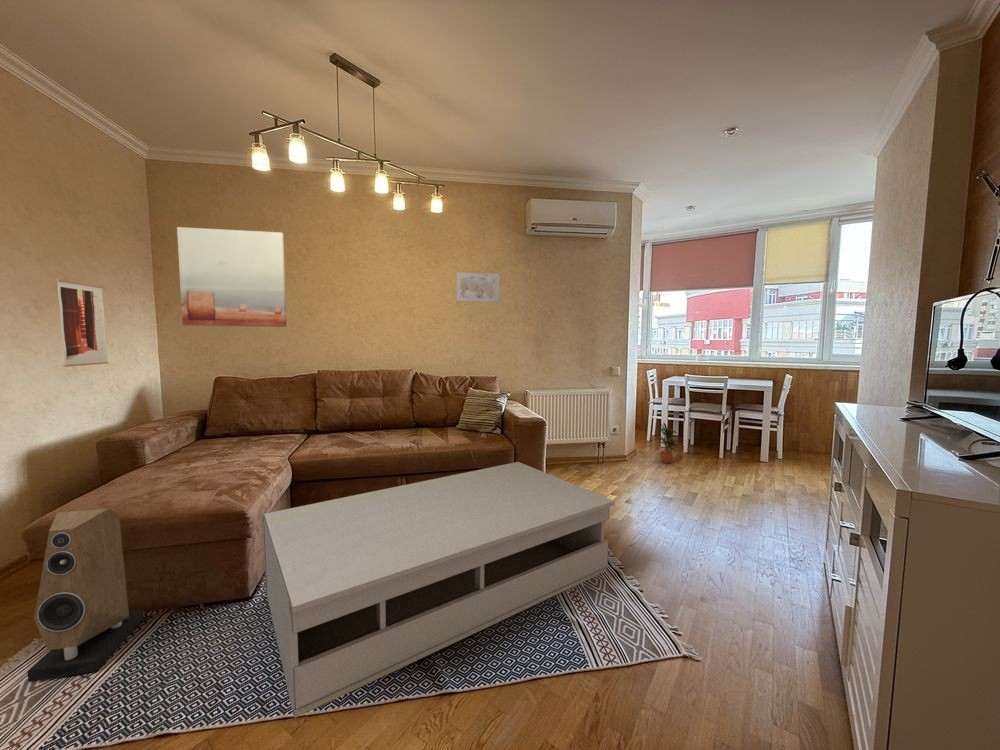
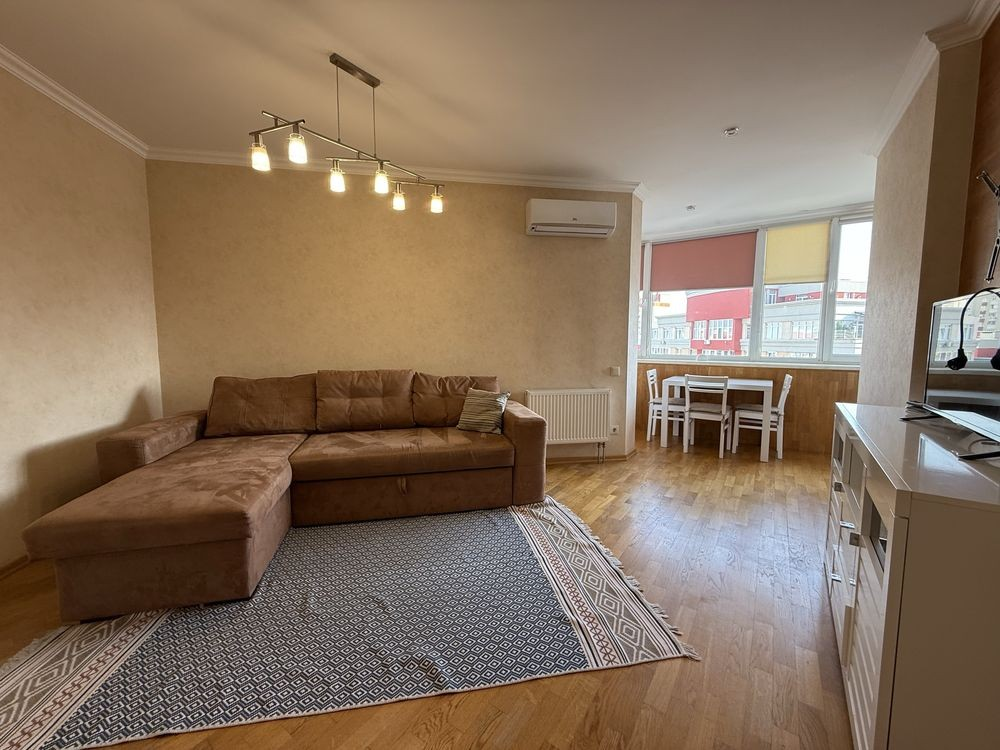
- wall art (478, 287)
- speaker (86, 580)
- wall art (233, 278)
- potted plant (667, 442)
- wall art (84, 324)
- coffee table (448, 545)
